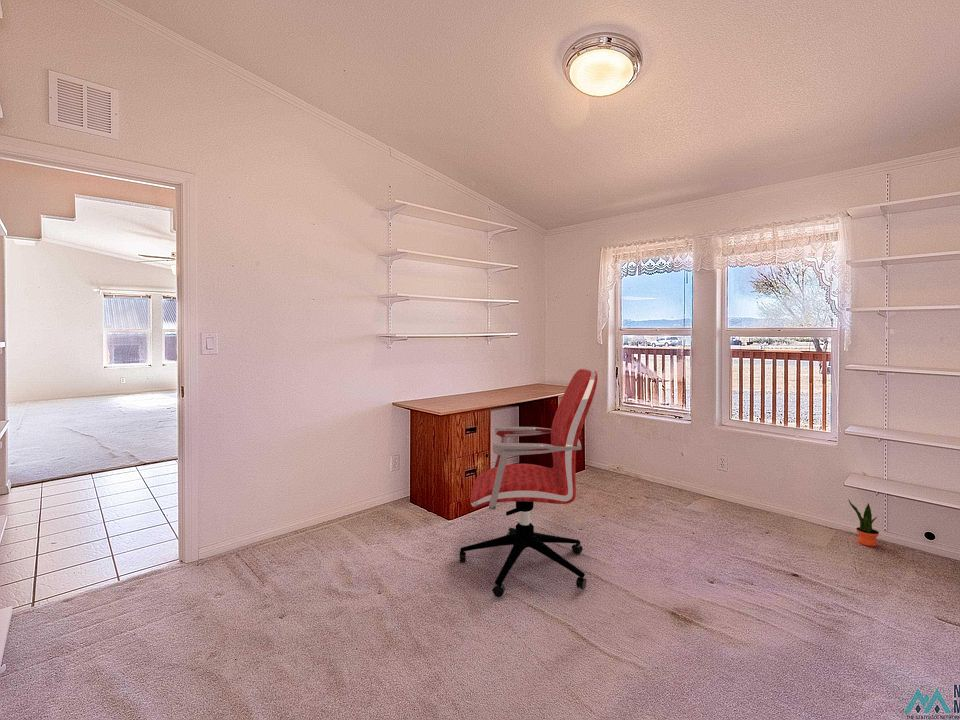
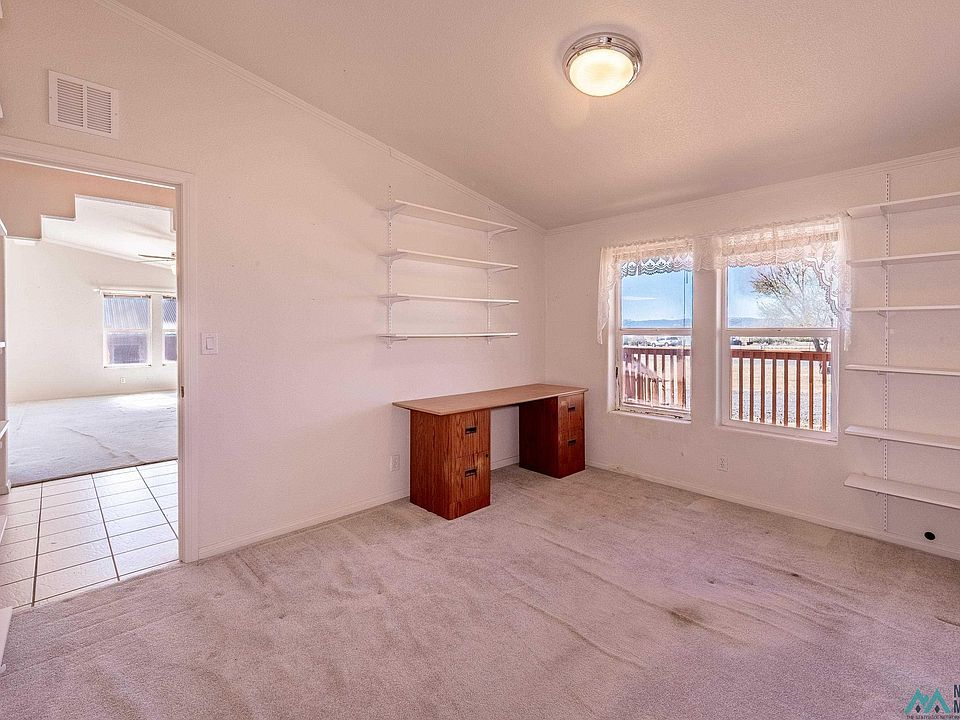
- office chair (524, 467)
- potted plant (862, 521)
